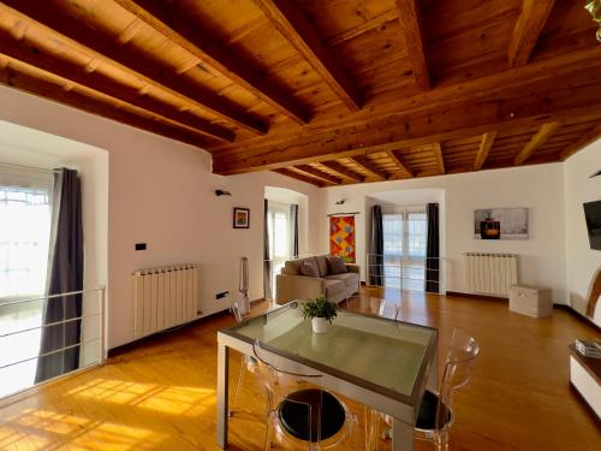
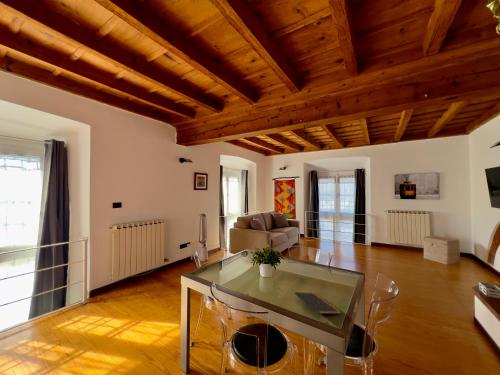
+ notepad (316, 302)
